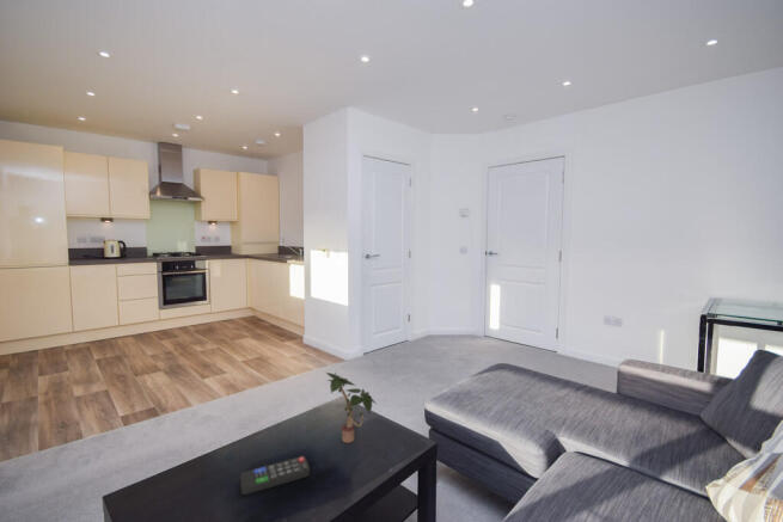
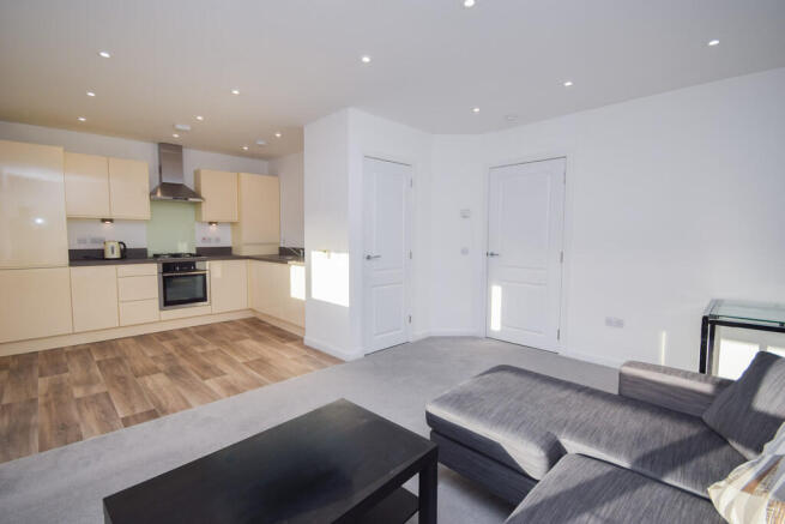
- remote control (275, 473)
- potted plant (347, 400)
